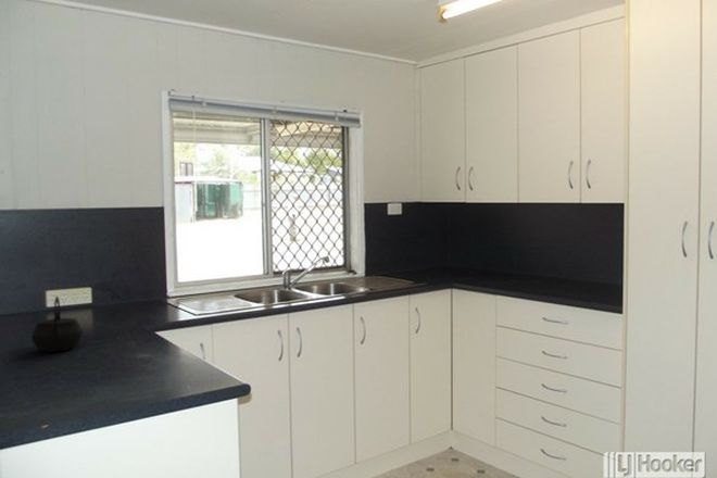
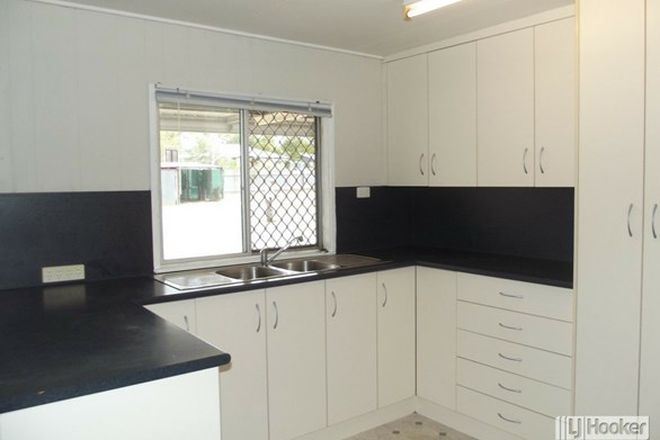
- kettle (56, 323)
